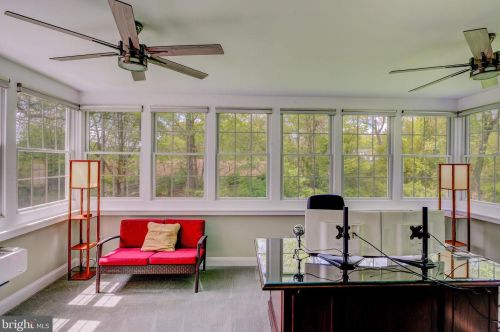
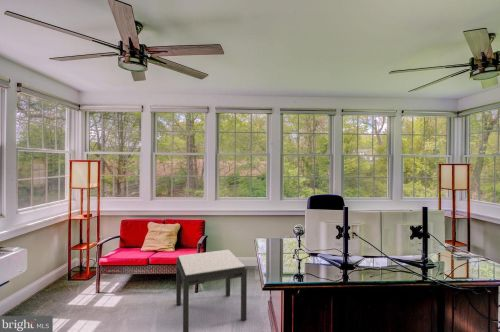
+ side table (206, 281)
